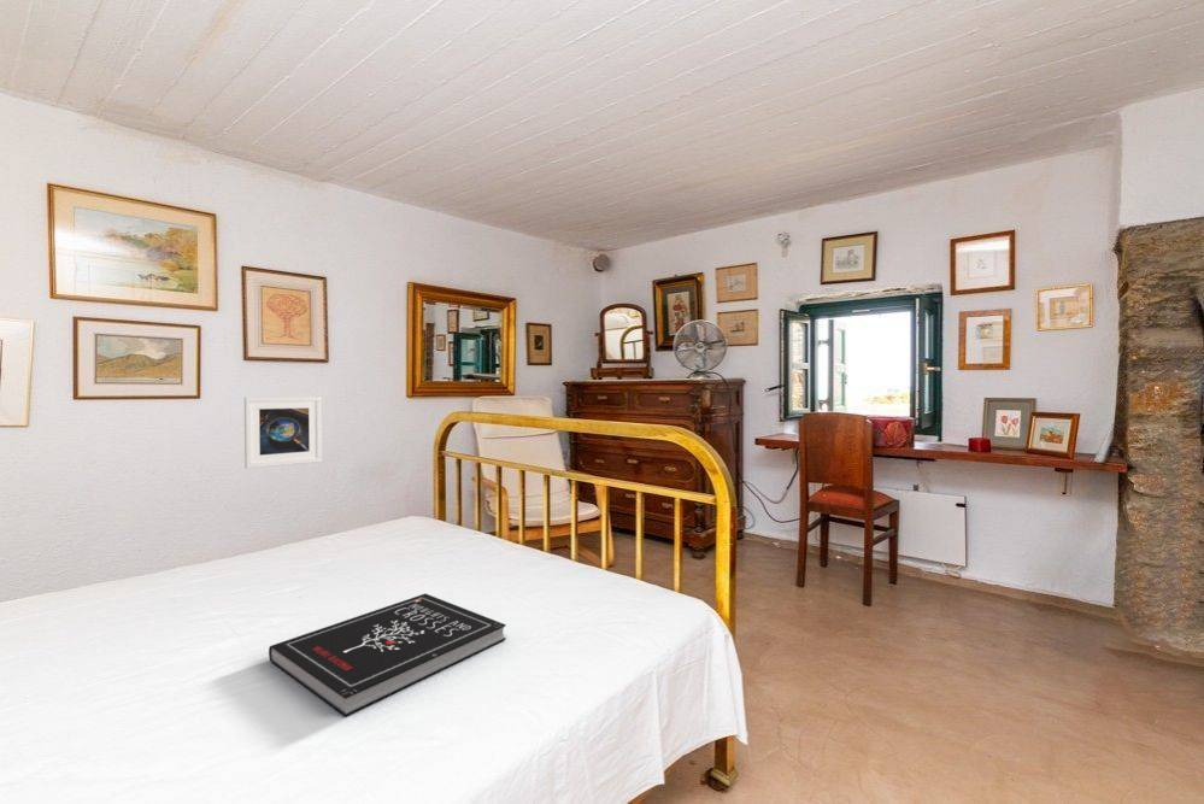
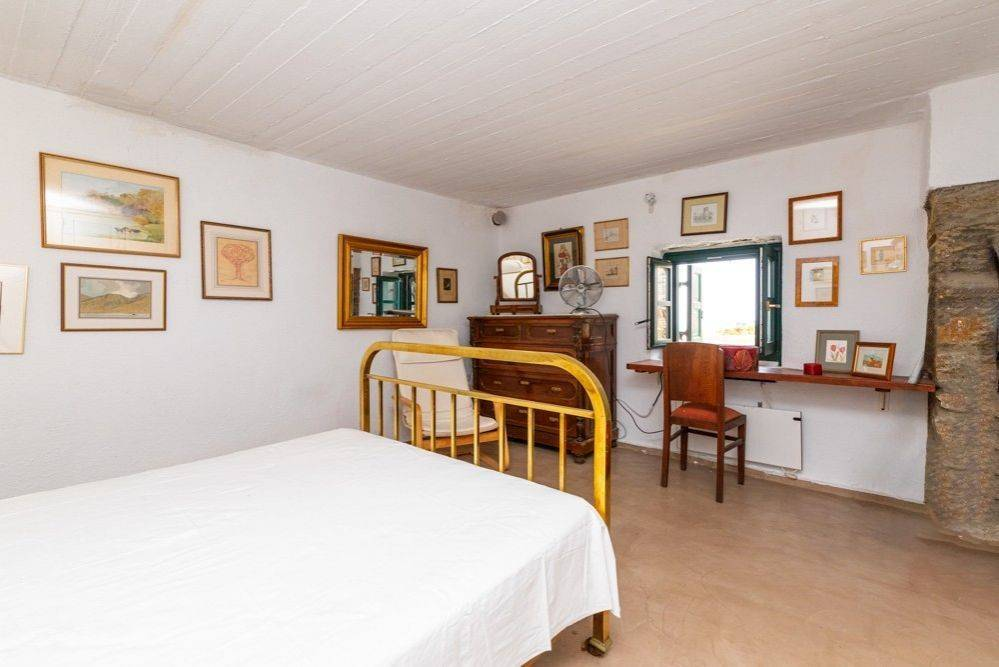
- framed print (284, 430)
- book (392, 641)
